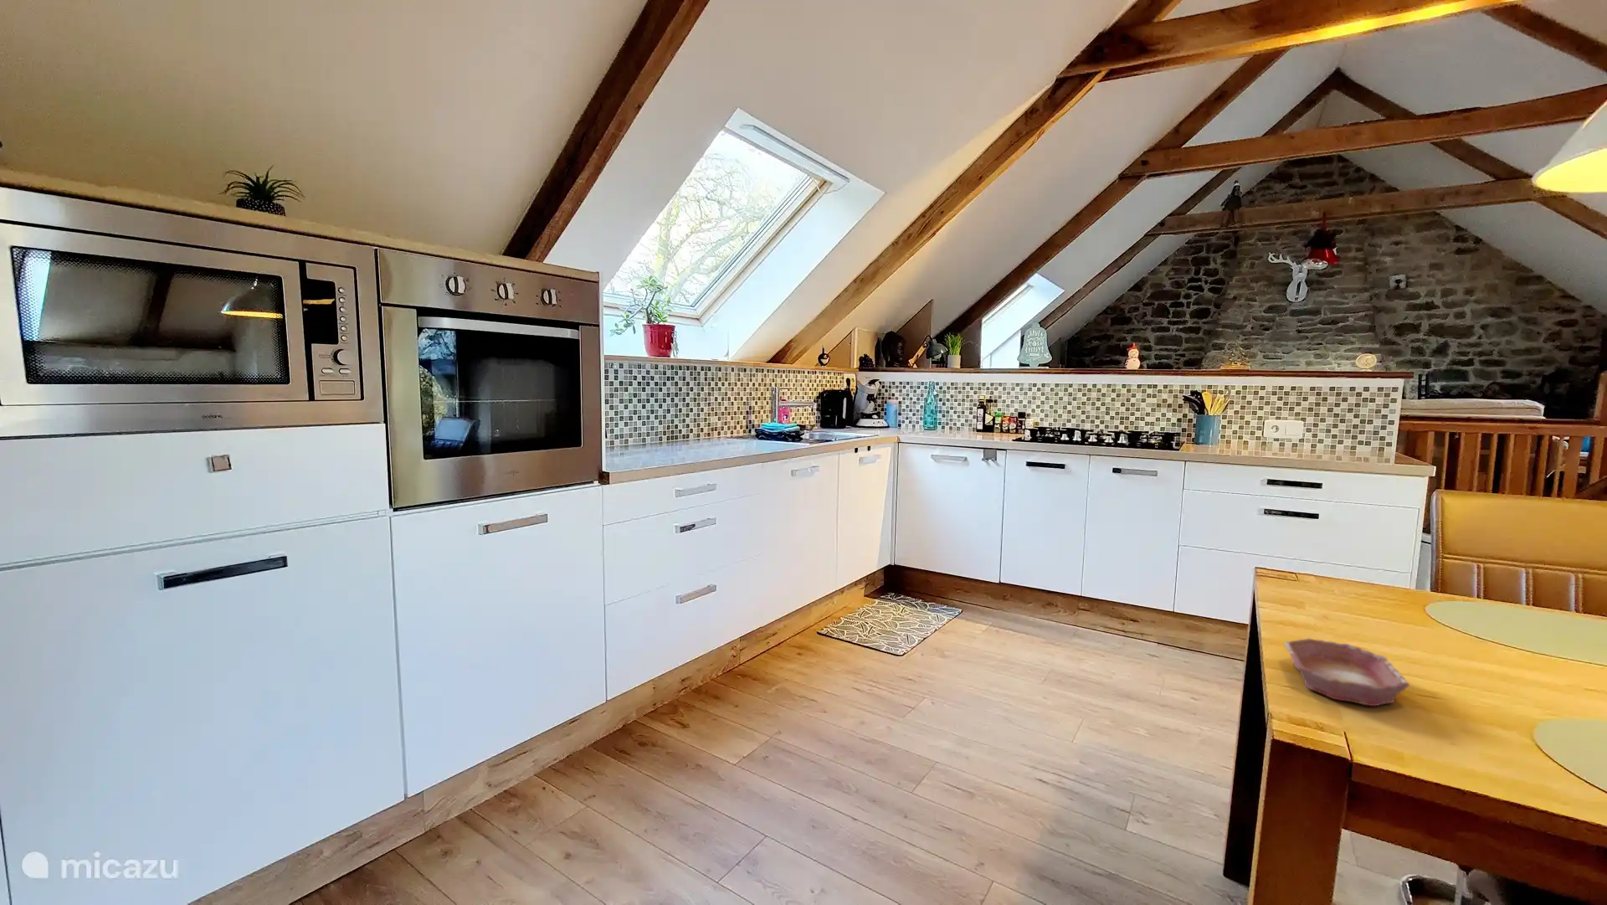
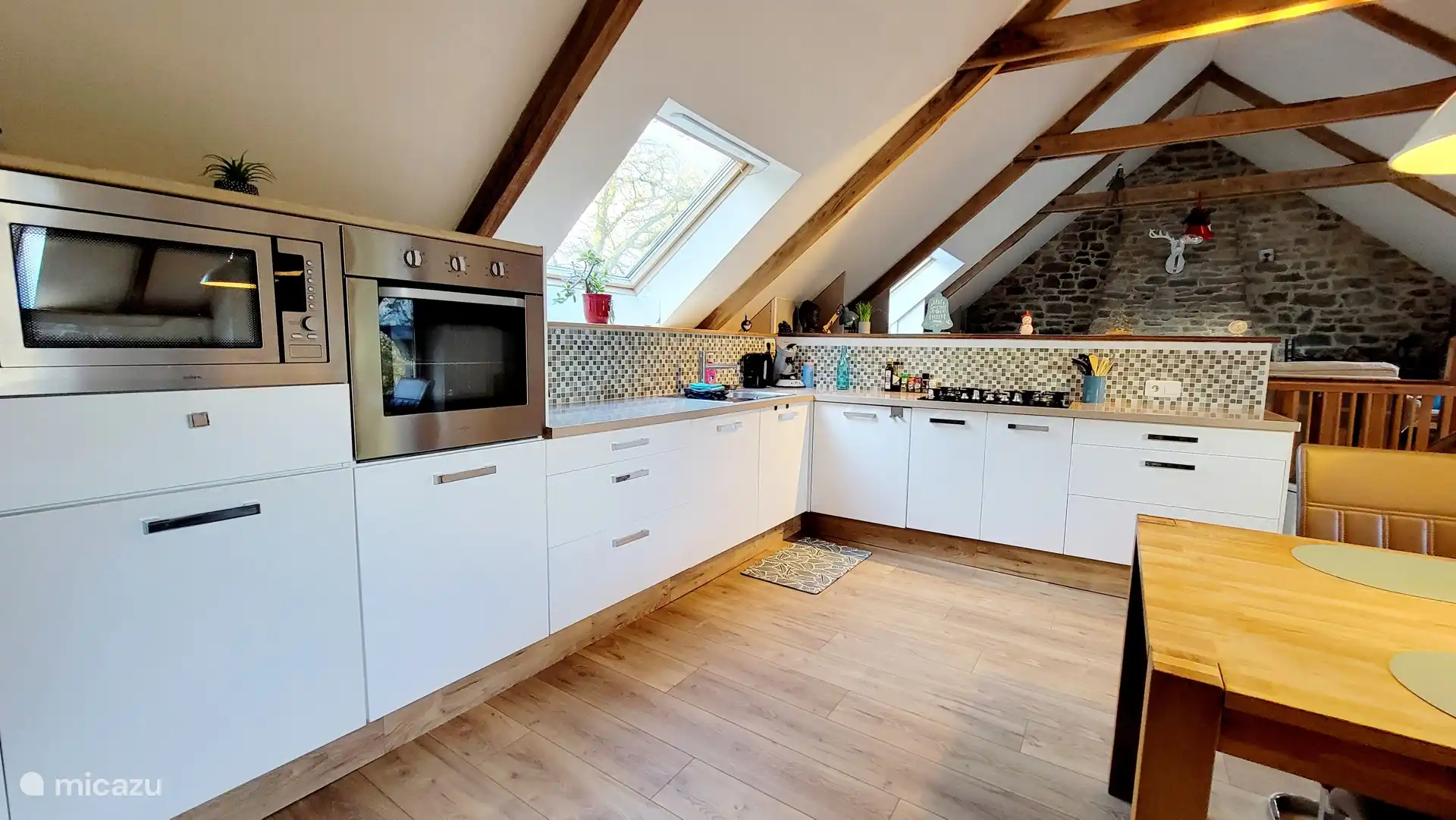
- bowl (1341, 671)
